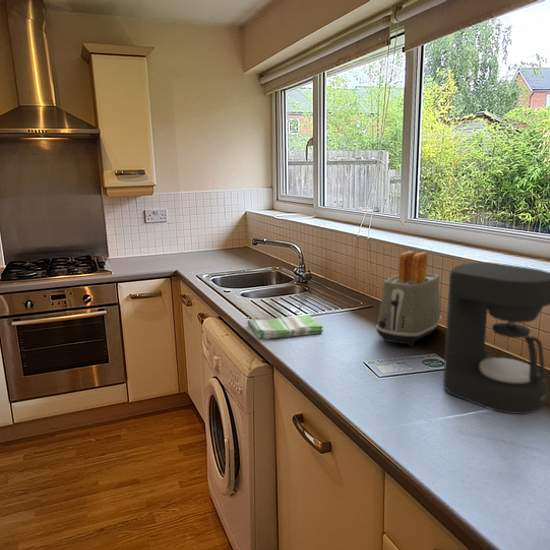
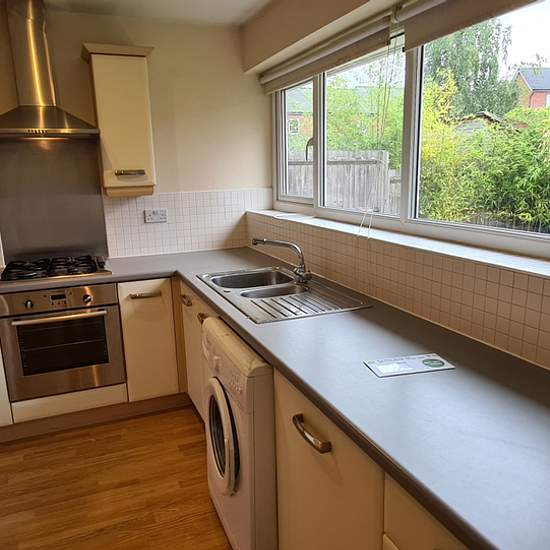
- dish towel (284, 324)
- coffee maker (498, 333)
- toaster (411, 294)
